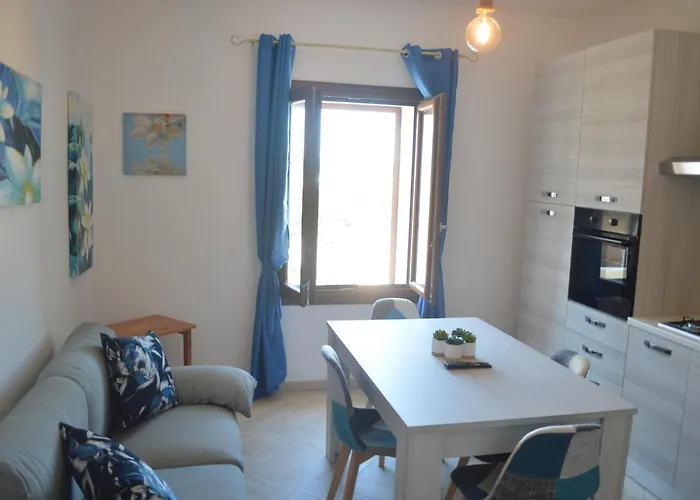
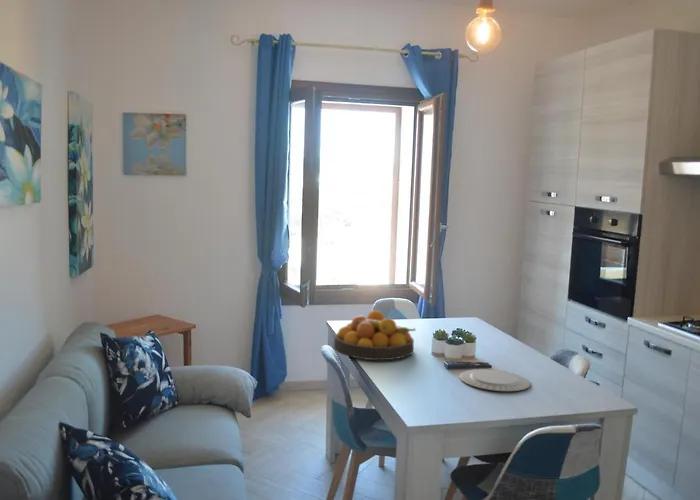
+ fruit bowl (374, 332)
+ chinaware (494, 378)
